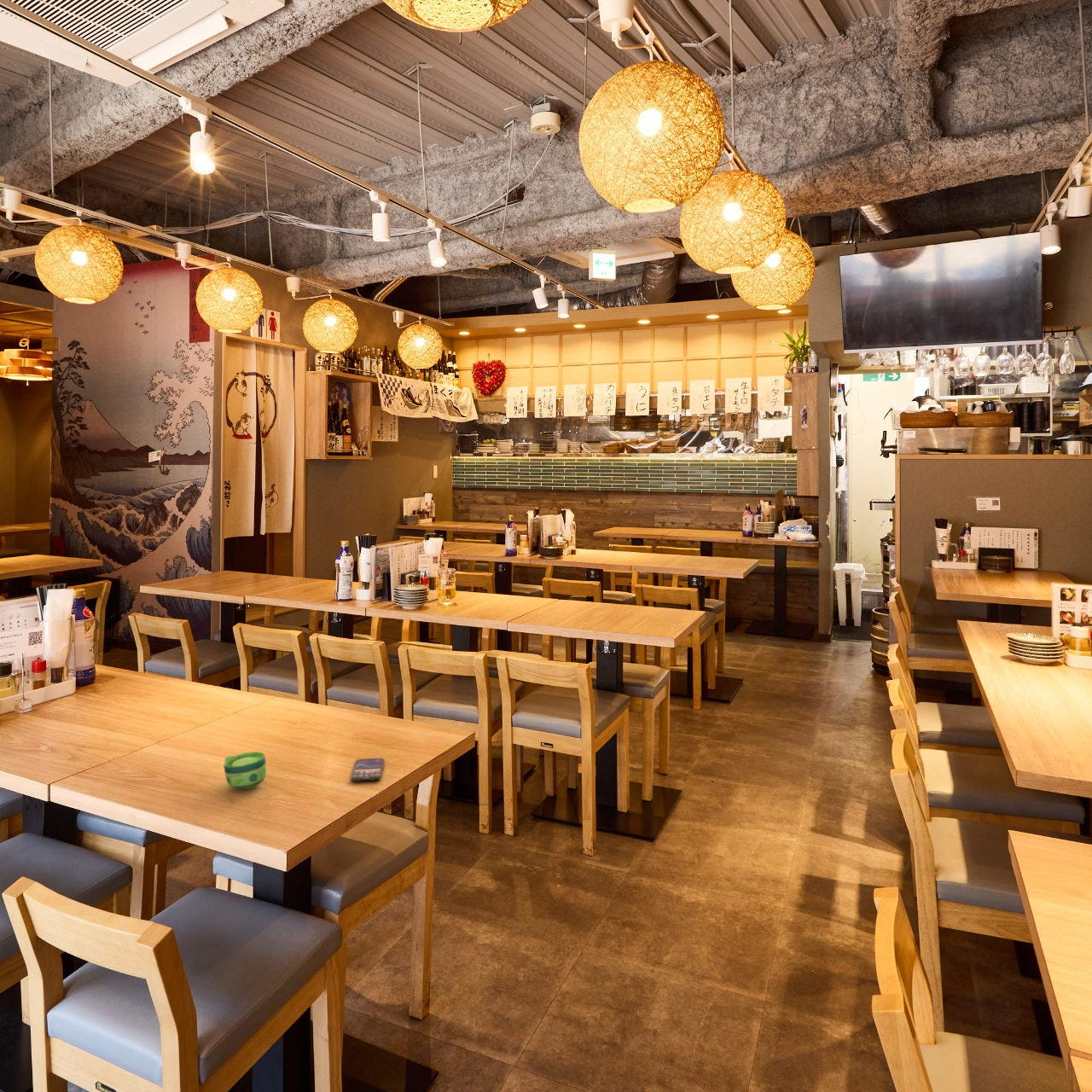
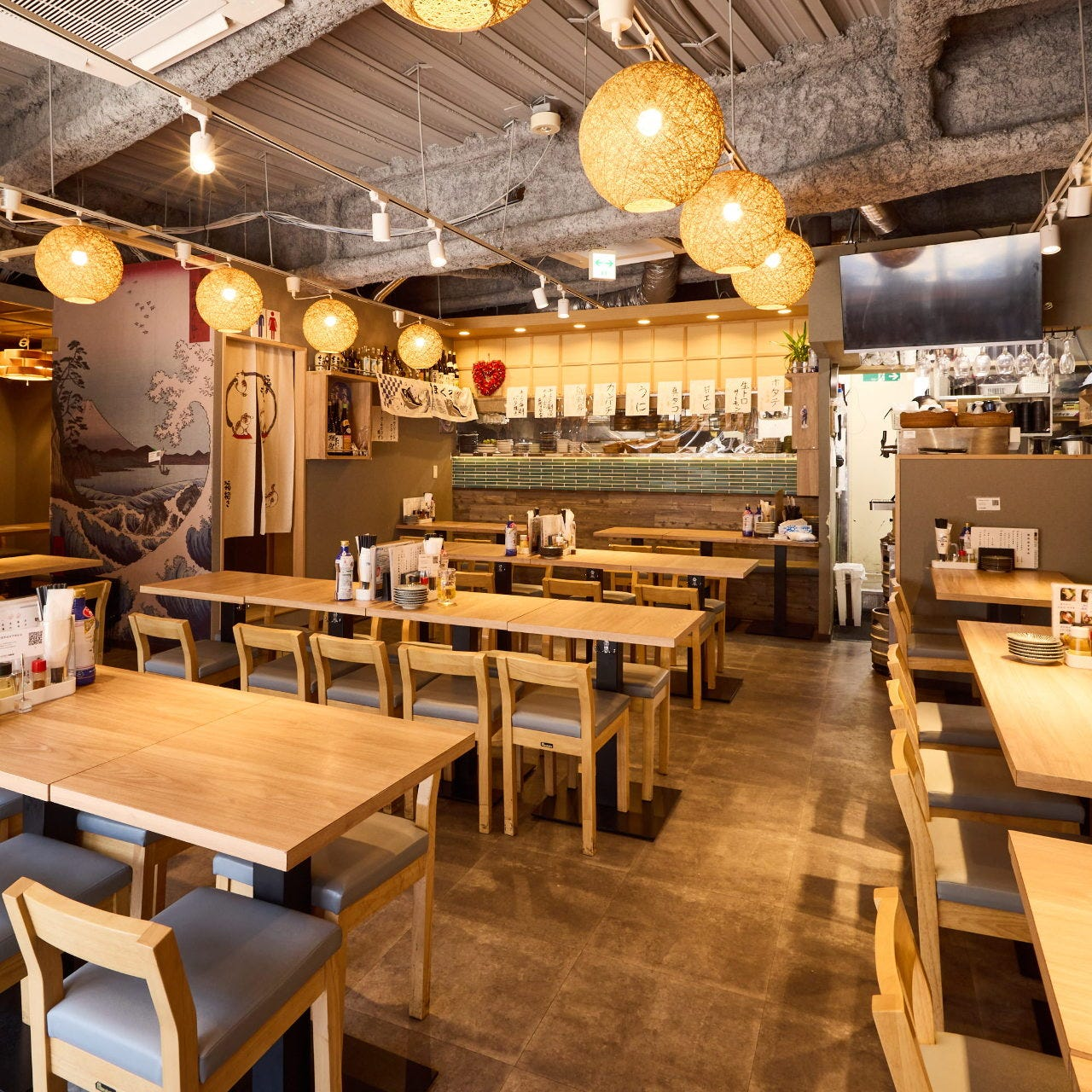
- cup (241, 770)
- smartphone (368, 769)
